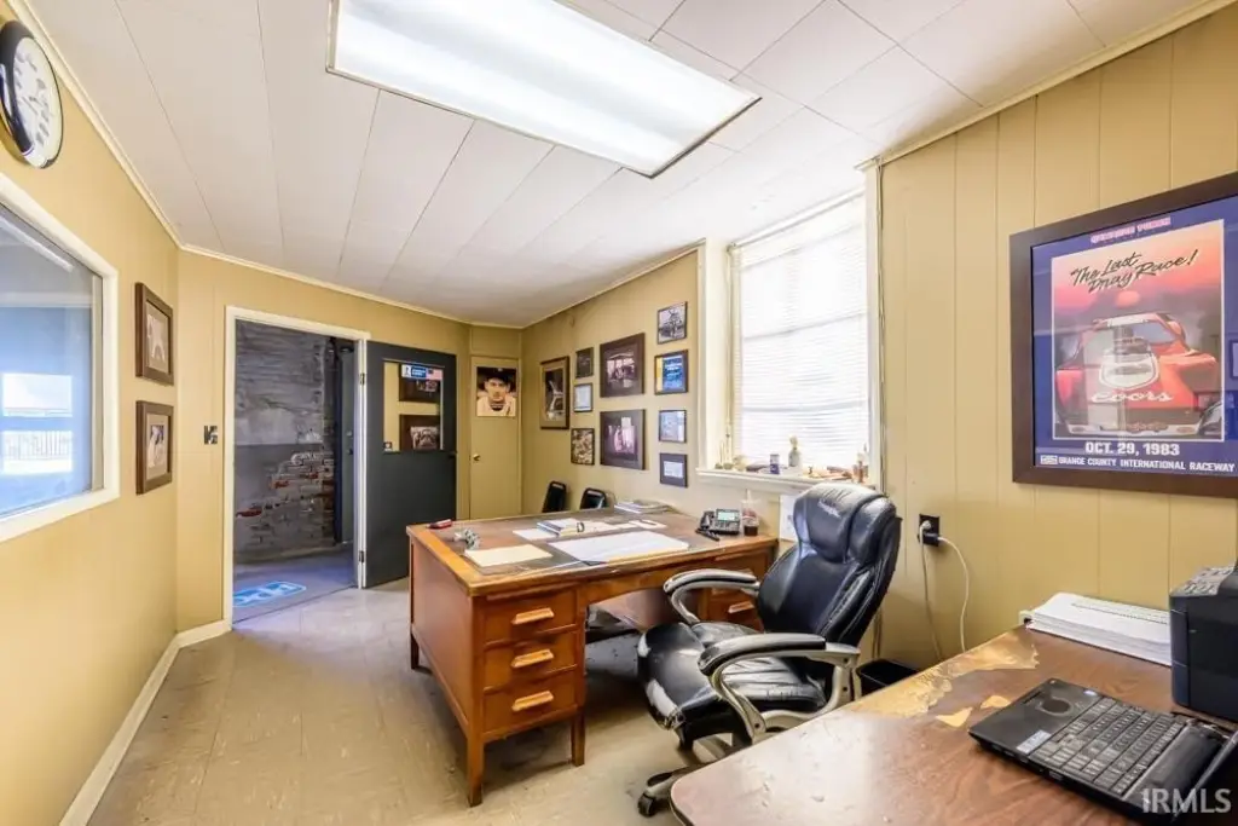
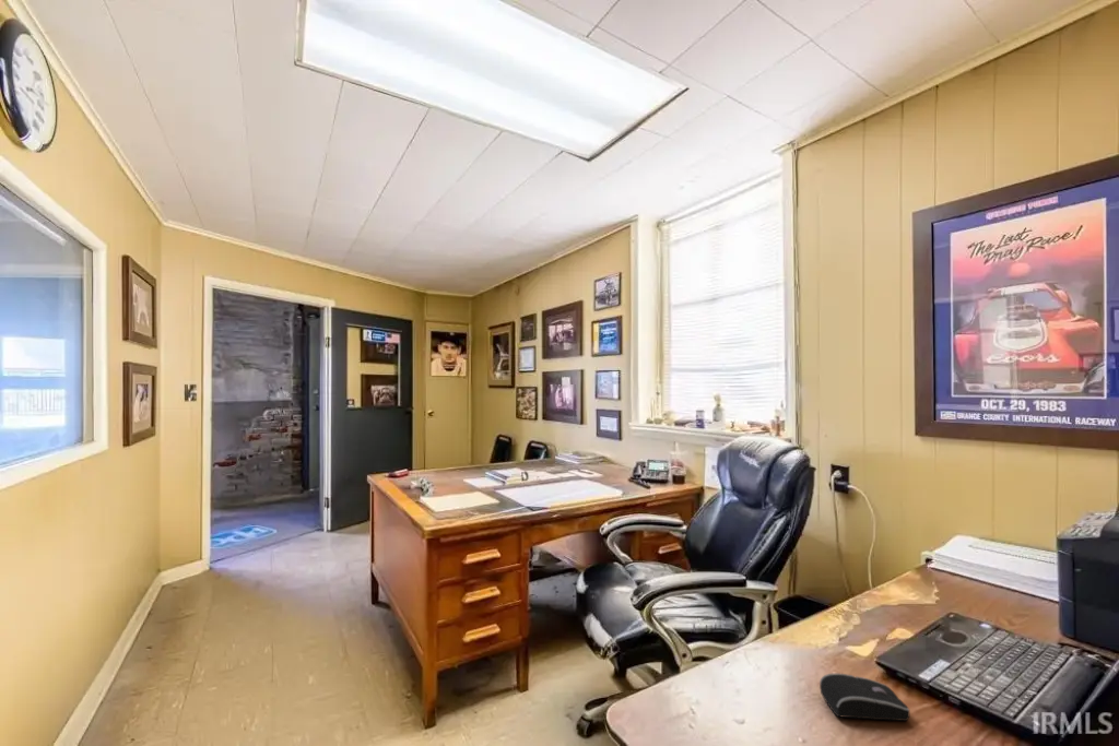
+ computer mouse (863, 697)
